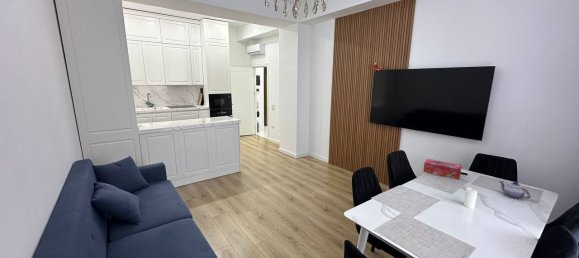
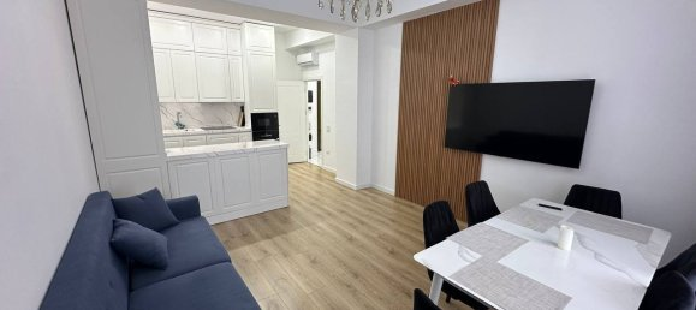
- teapot (513, 189)
- tissue box (442, 168)
